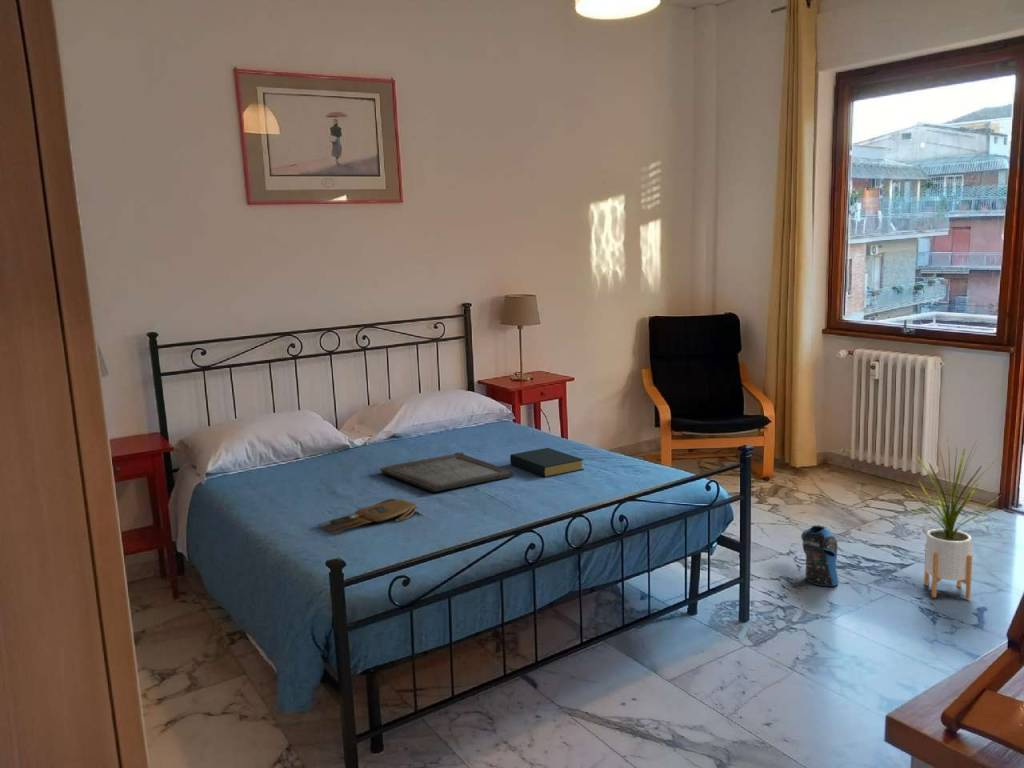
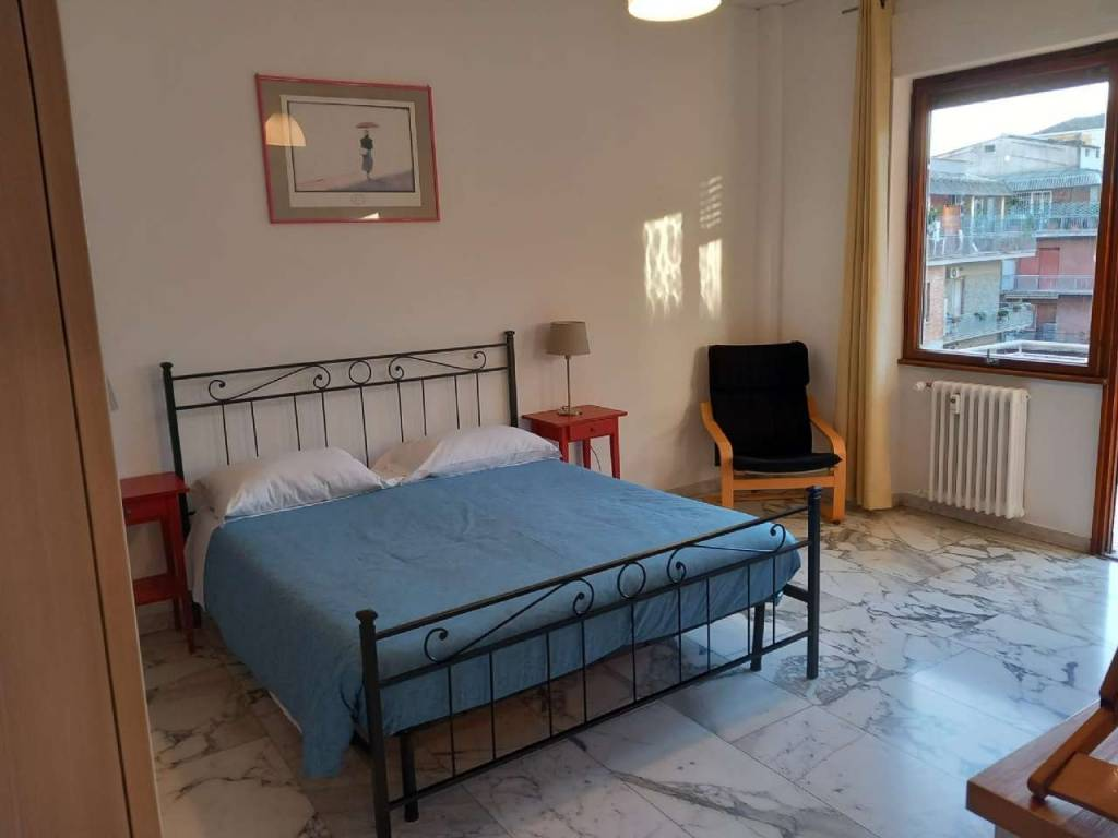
- shoulder bag (369, 515)
- hardback book (546, 461)
- house plant (948, 516)
- shirt (819, 553)
- serving tray (446, 471)
